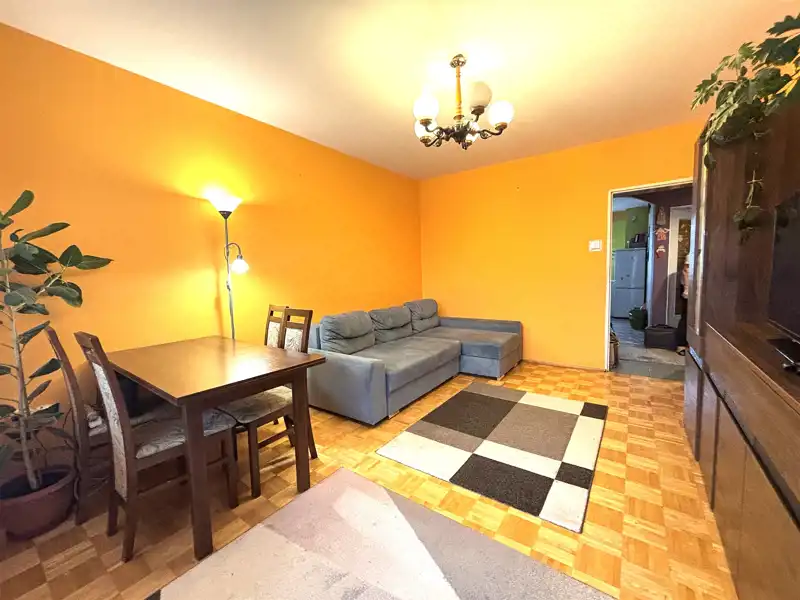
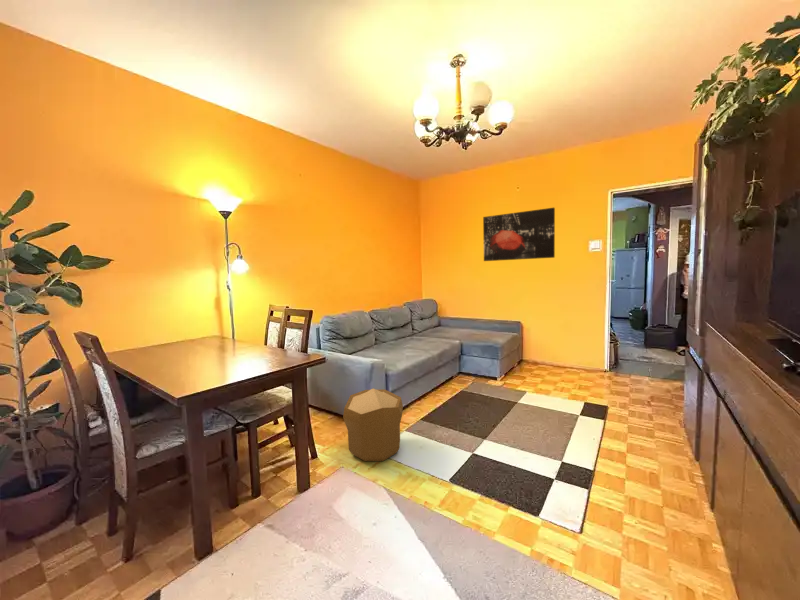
+ wall art (516, 236)
+ pouf (374, 419)
